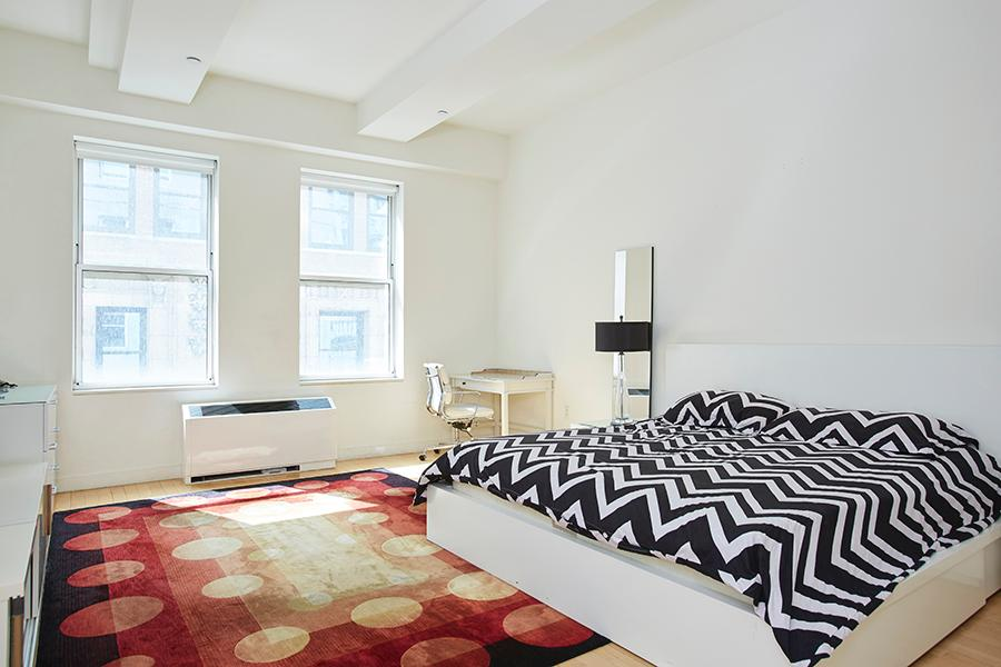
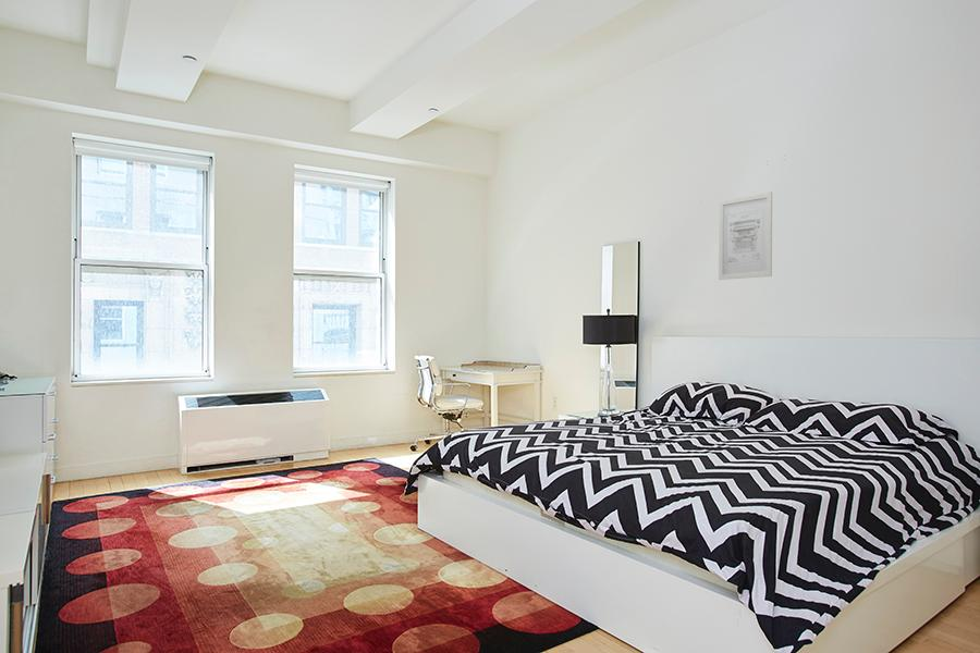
+ wall art (744, 237)
